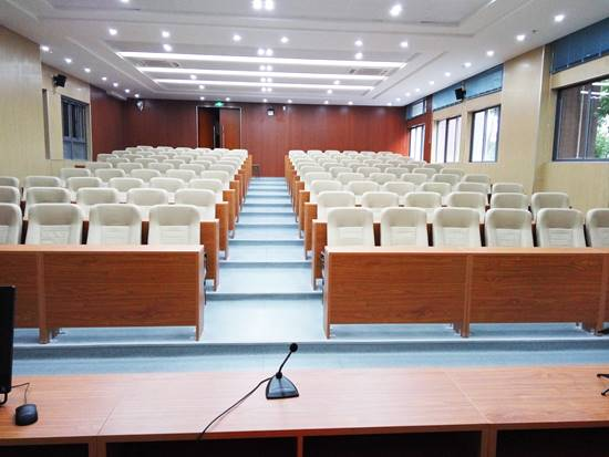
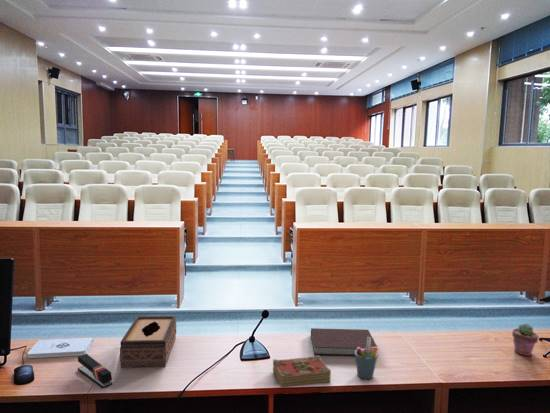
+ notepad (61, 347)
+ tissue box (150, 340)
+ potted succulent (524, 338)
+ book (300, 369)
+ pen holder (366, 358)
+ stapler (94, 369)
+ notebook (342, 341)
